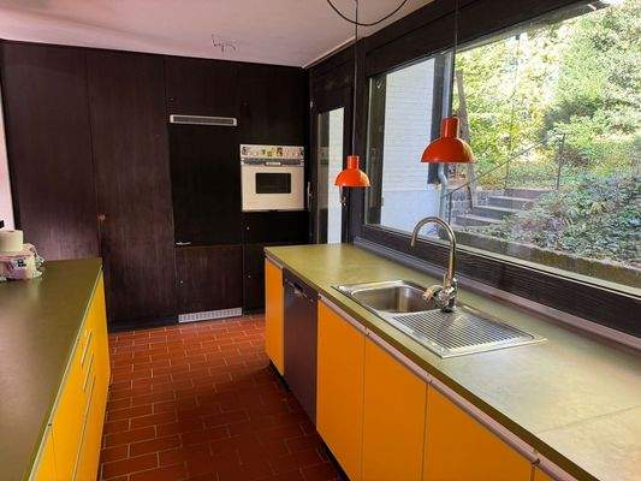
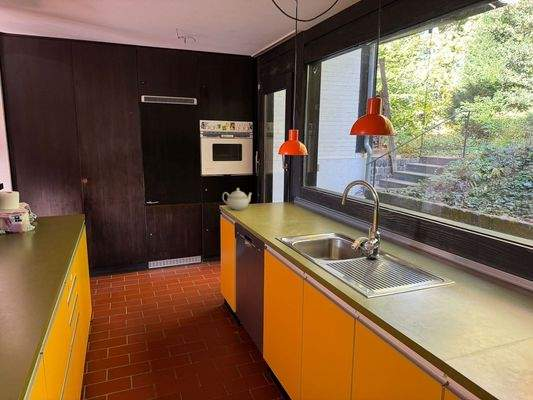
+ teapot (237, 198)
